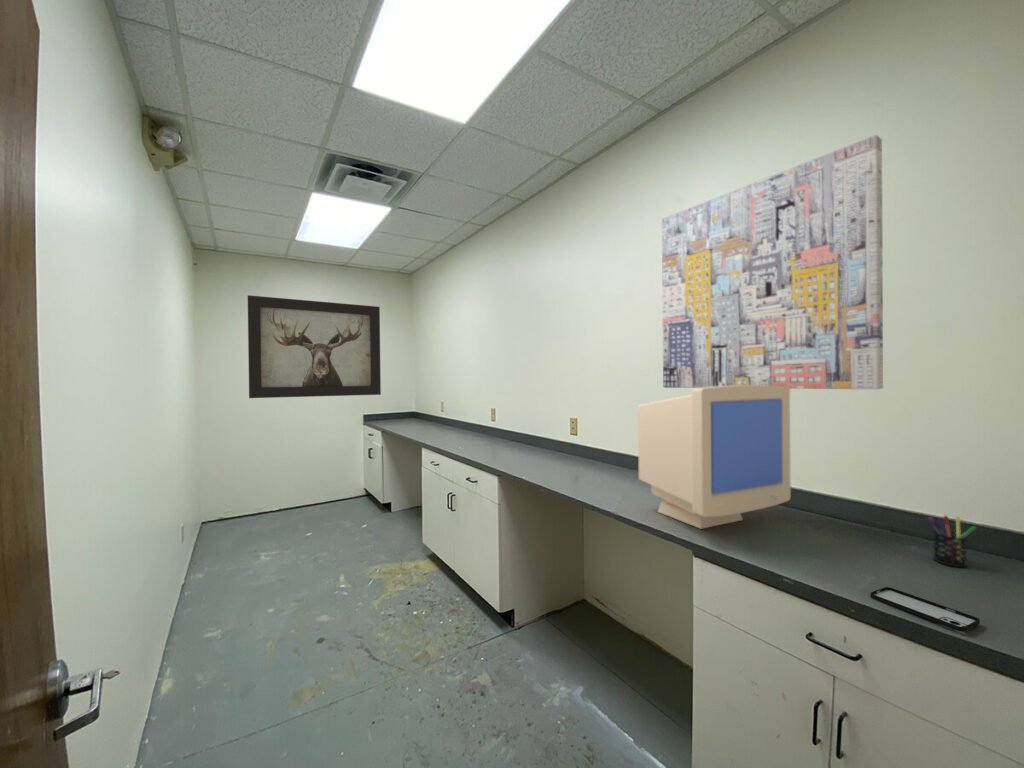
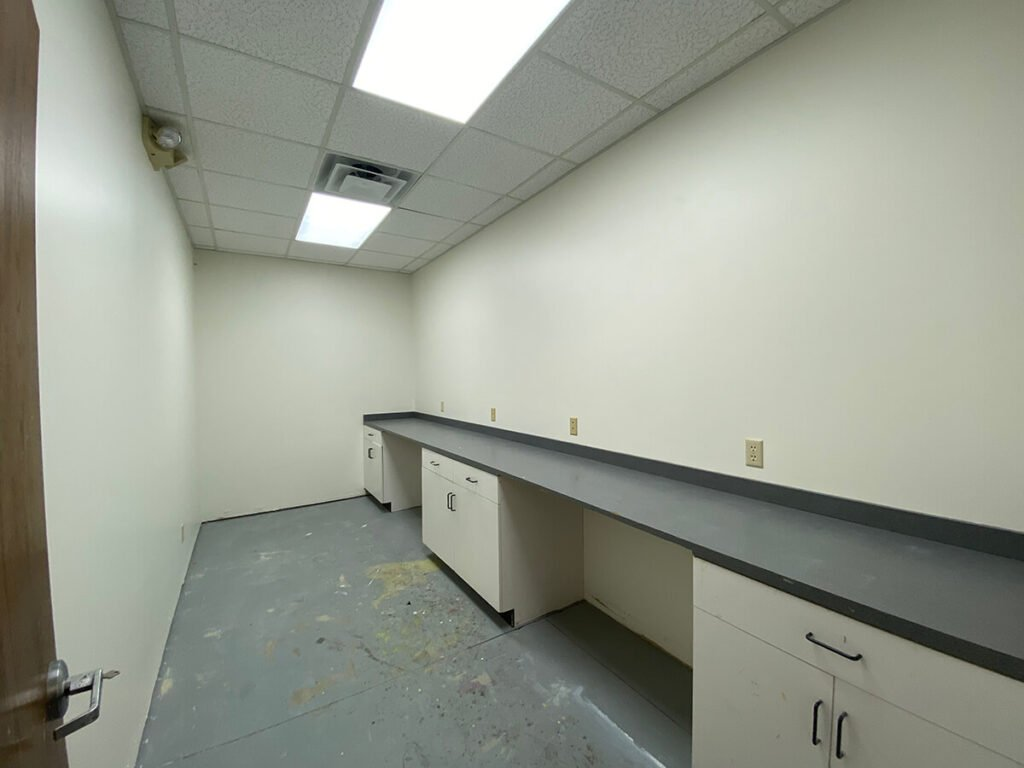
- smartphone (921, 607)
- wall art (319, 349)
- wall art (751, 287)
- pen holder (953, 538)
- computer monitor (705, 452)
